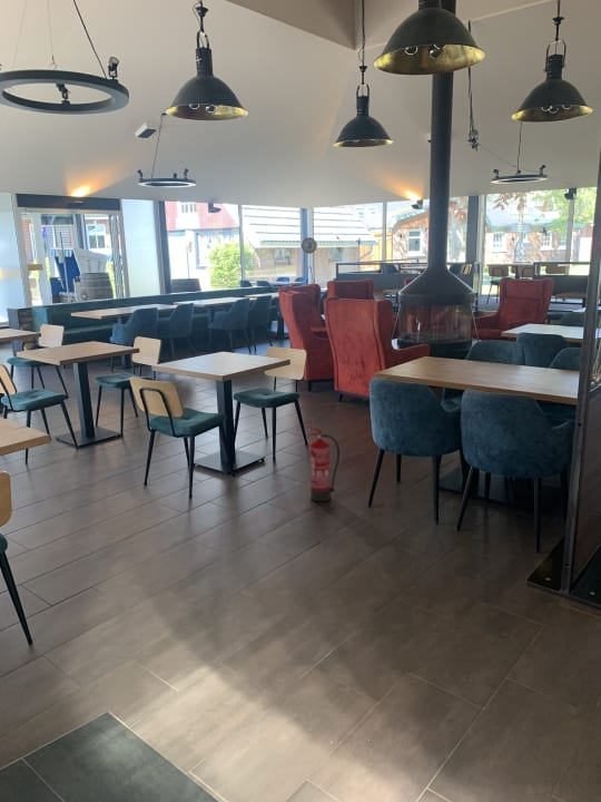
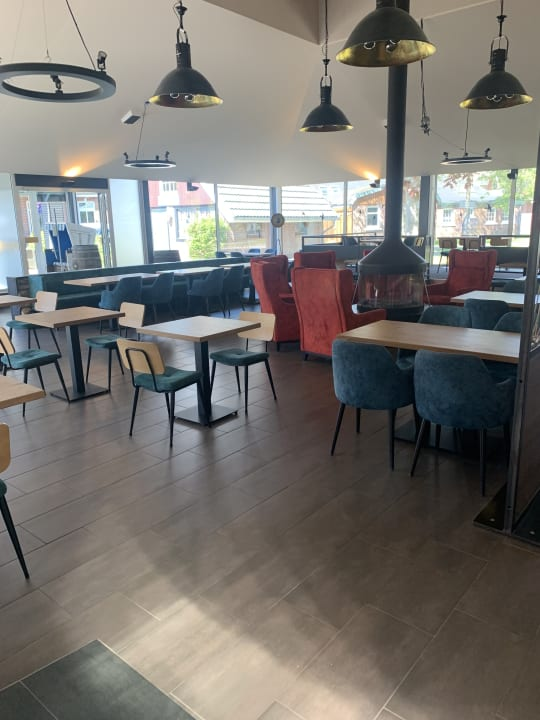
- fire extinguisher (323, 462)
